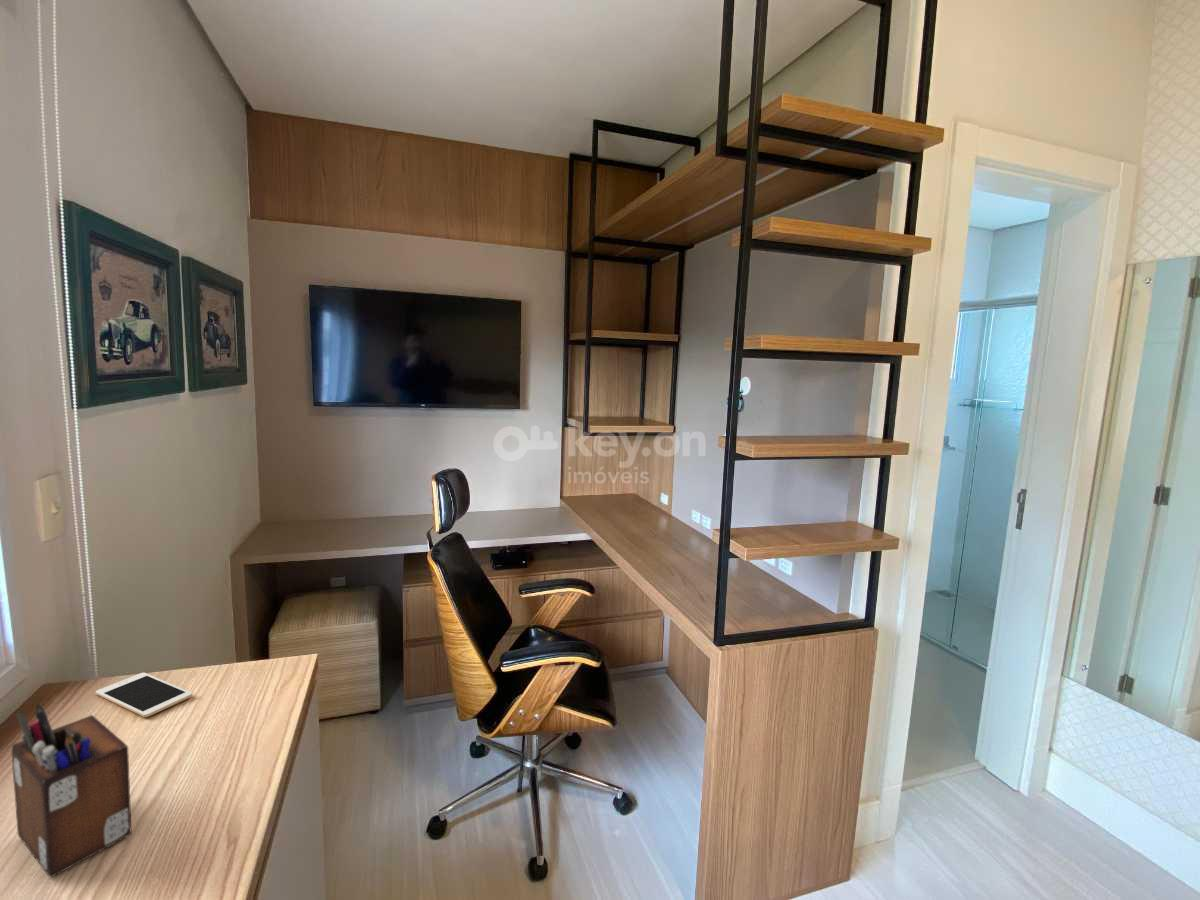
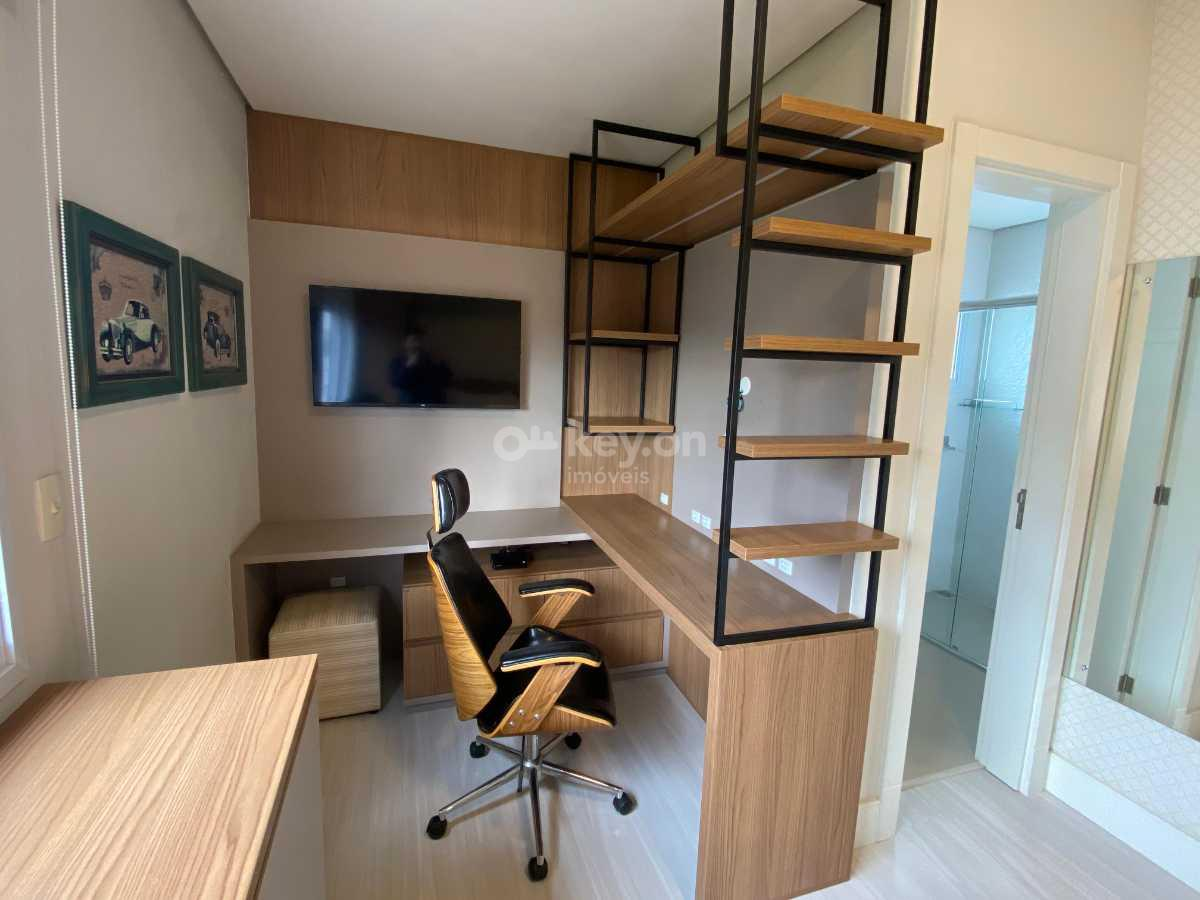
- cell phone (144, 693)
- desk organizer (71, 773)
